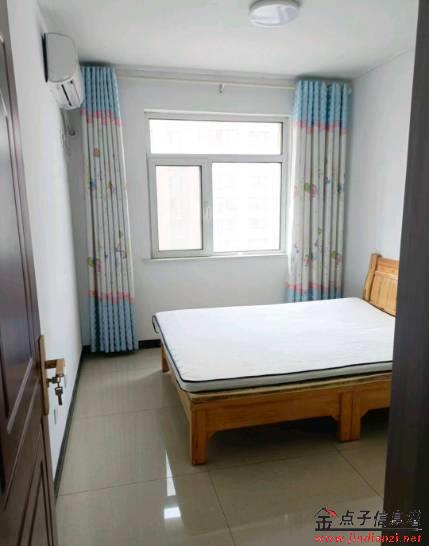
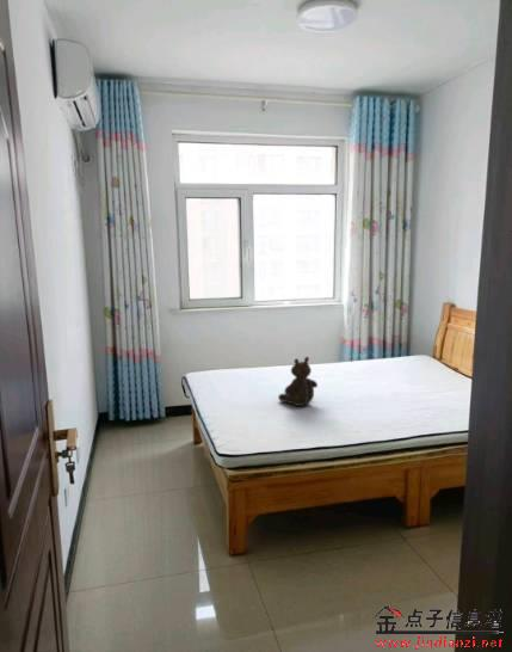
+ teddy bear (296, 380)
